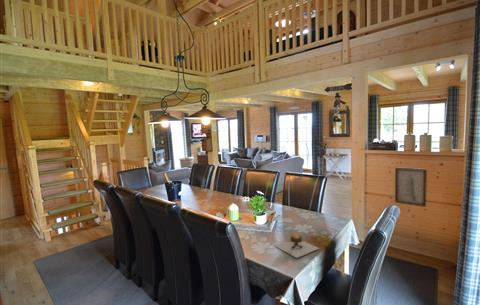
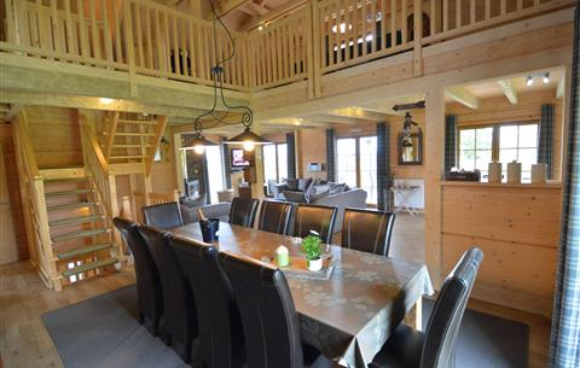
- wall art (410, 186)
- candle (296, 239)
